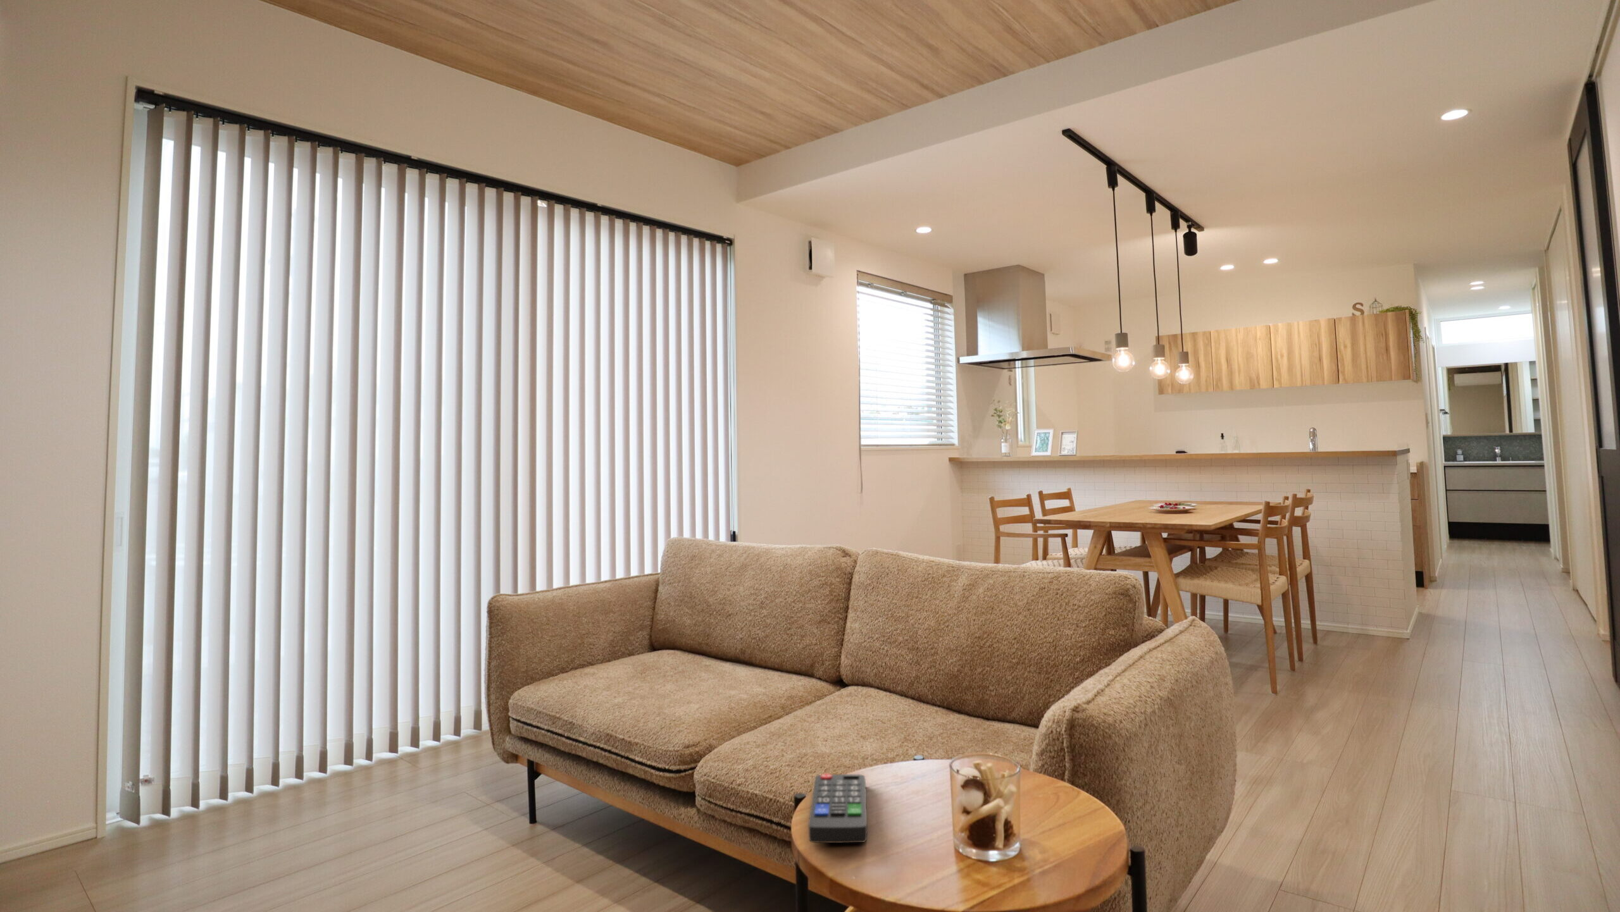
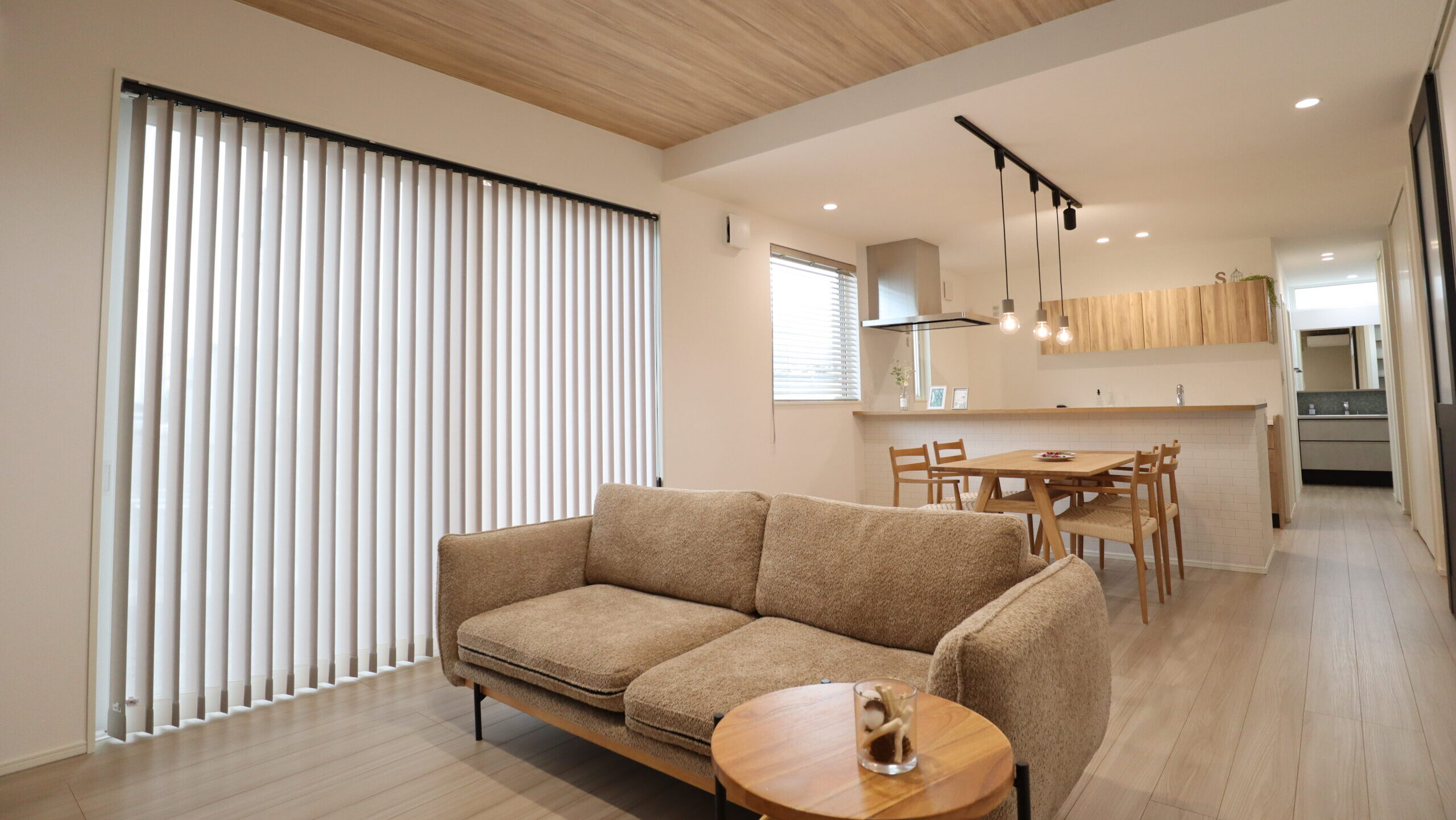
- remote control (839, 804)
